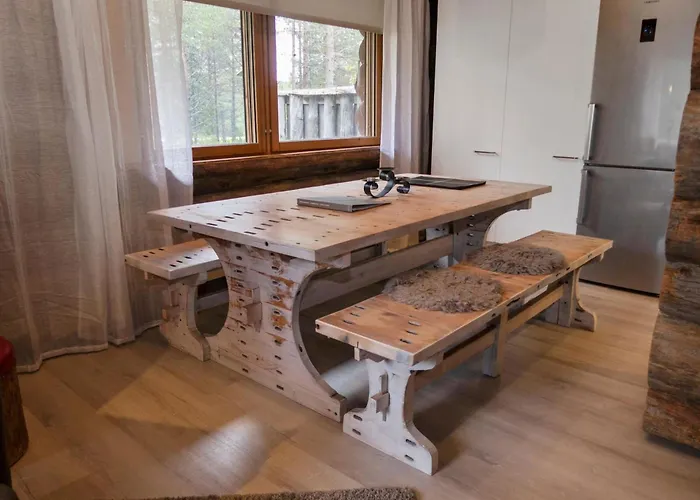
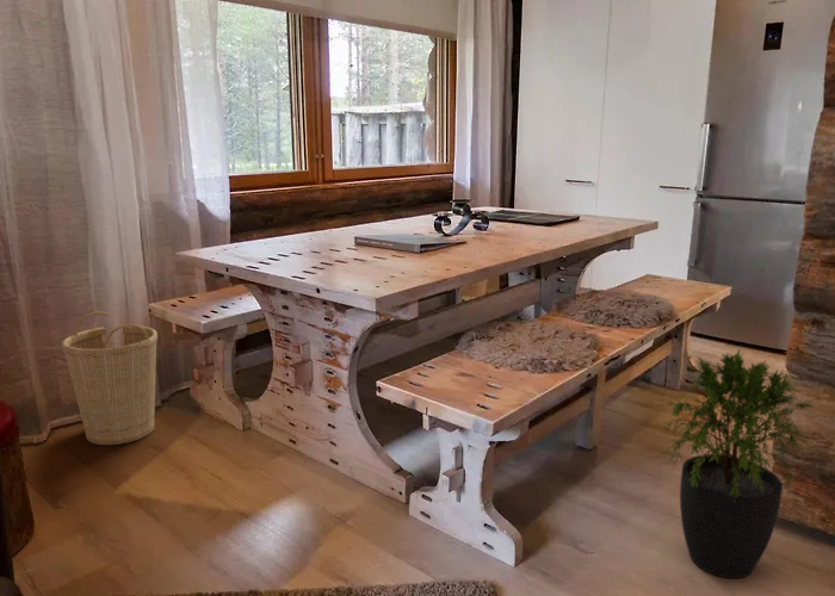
+ potted plant (728, 454)
+ basket (115, 375)
